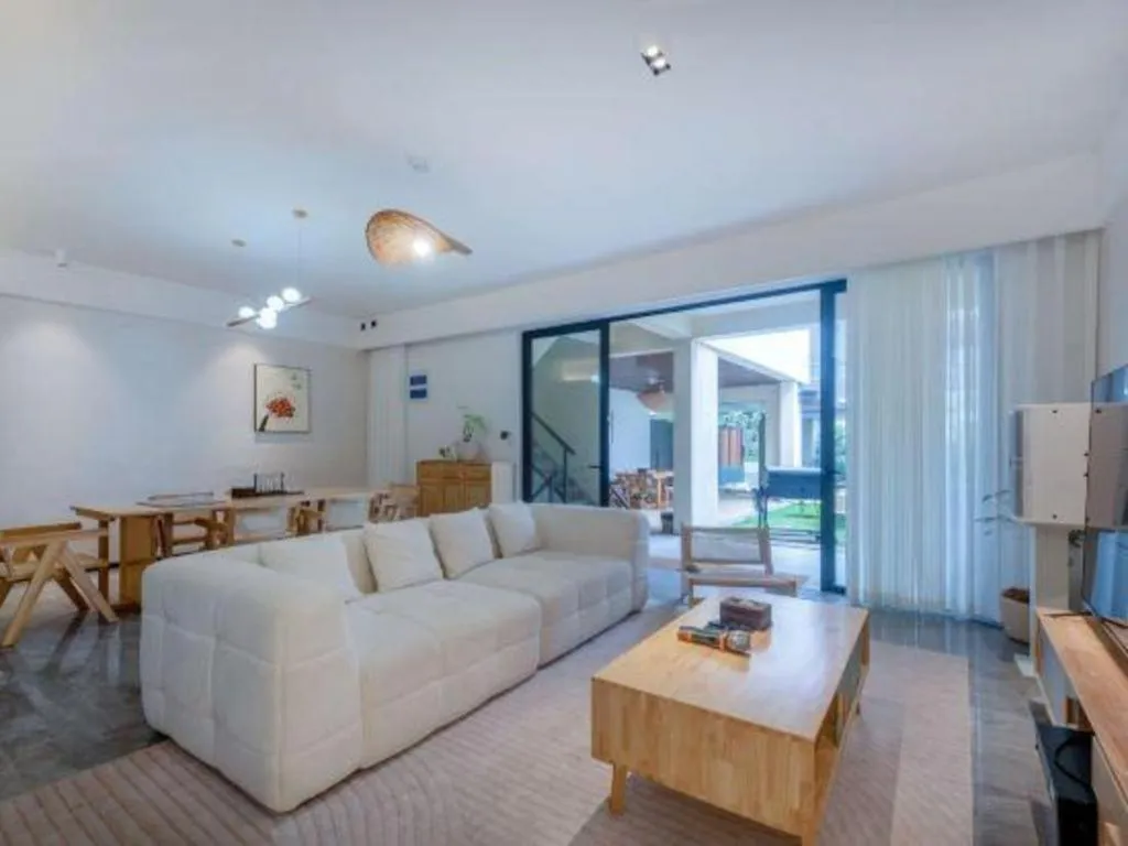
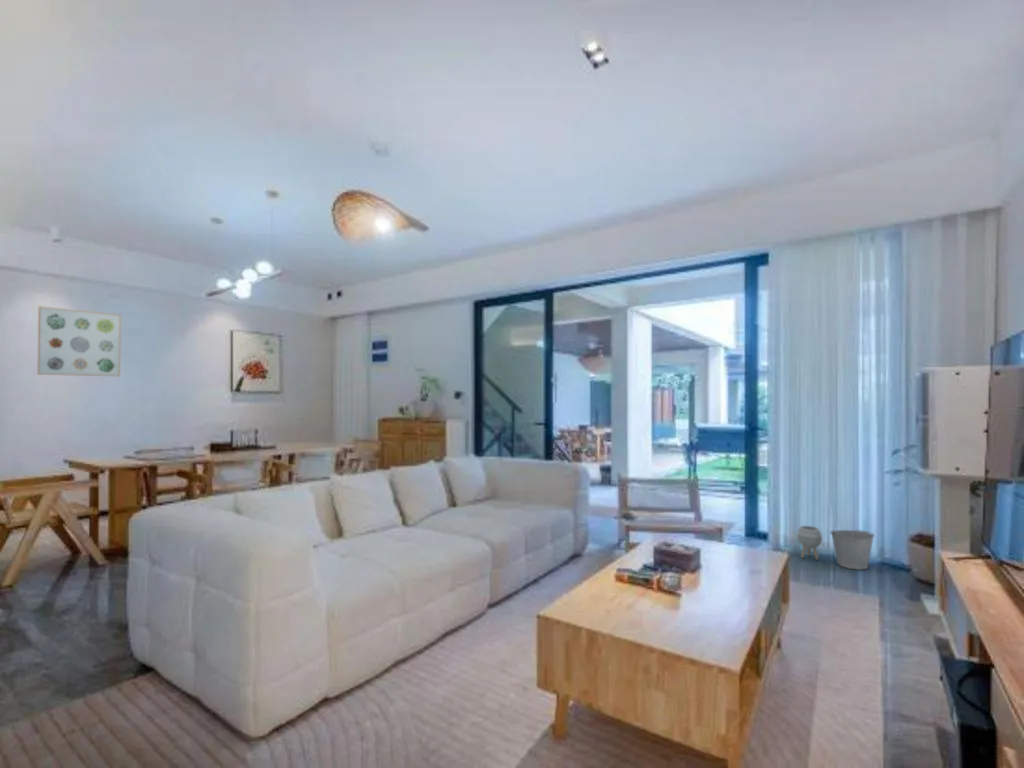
+ wall art (81, 343)
+ planter (809, 542)
+ bucket (851, 545)
